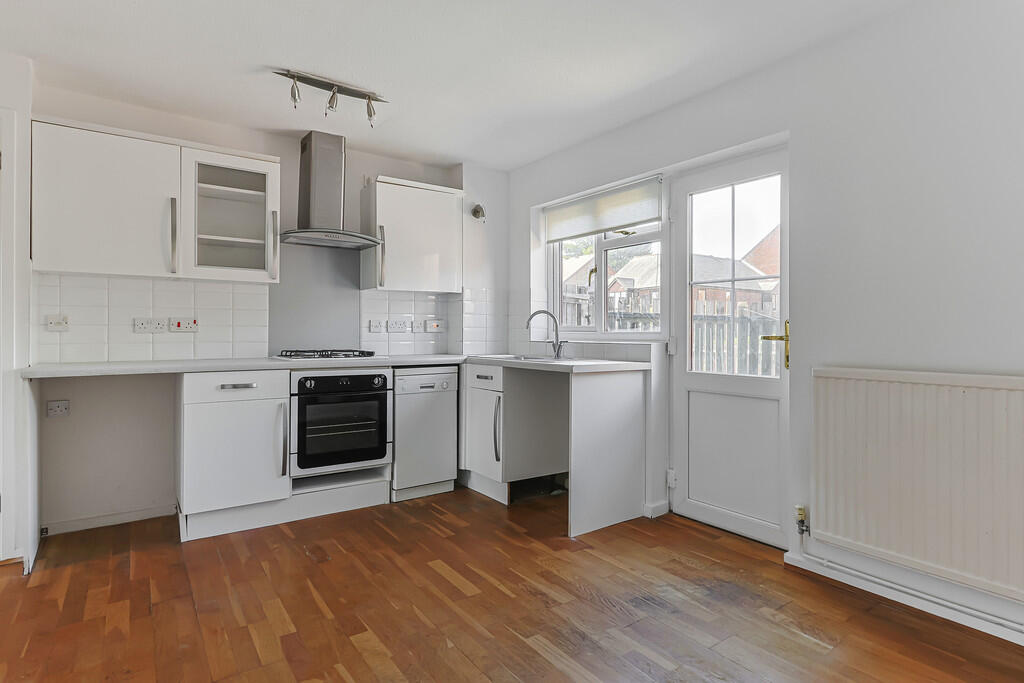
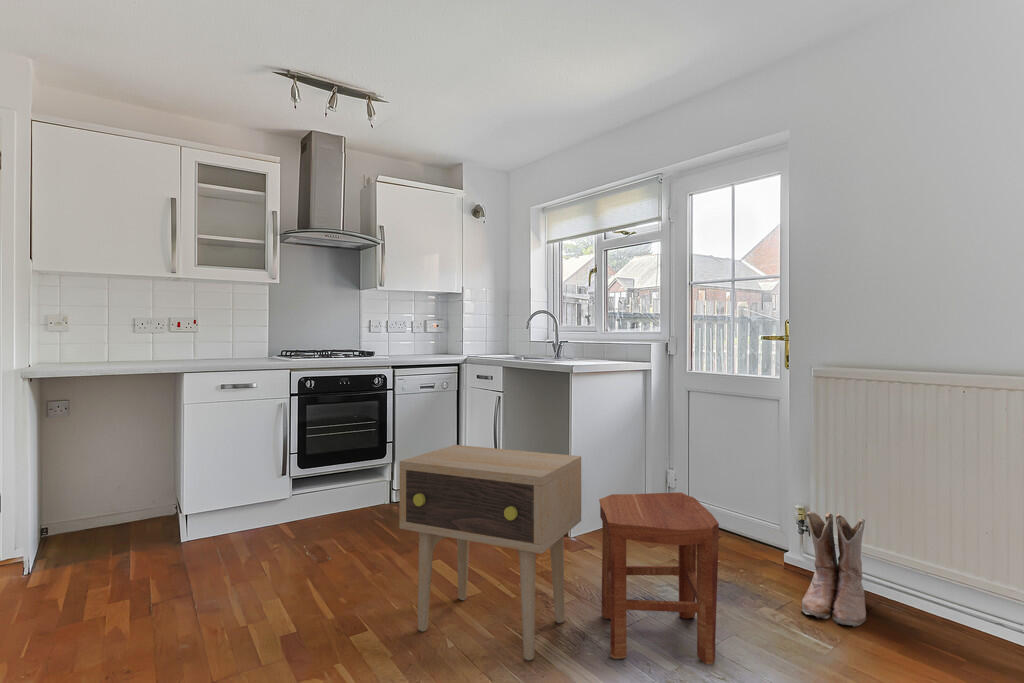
+ side table (490, 543)
+ stool (654, 570)
+ boots (834, 562)
